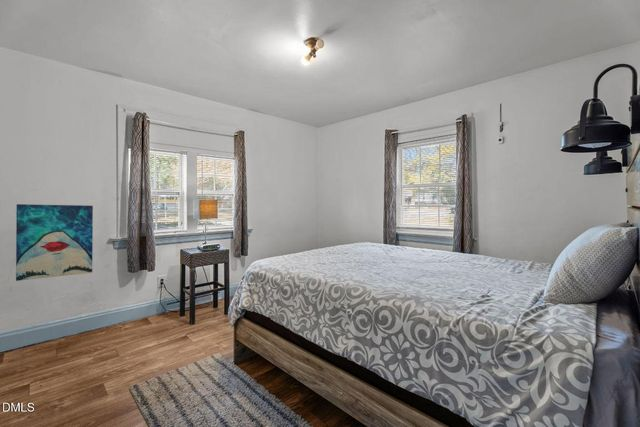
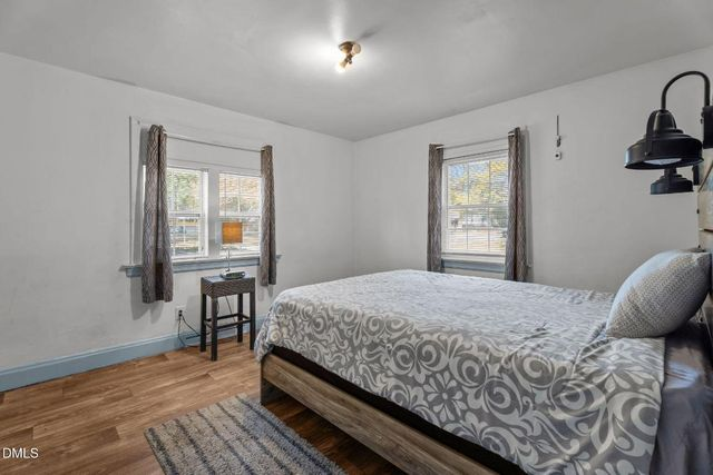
- wall art (56, 240)
